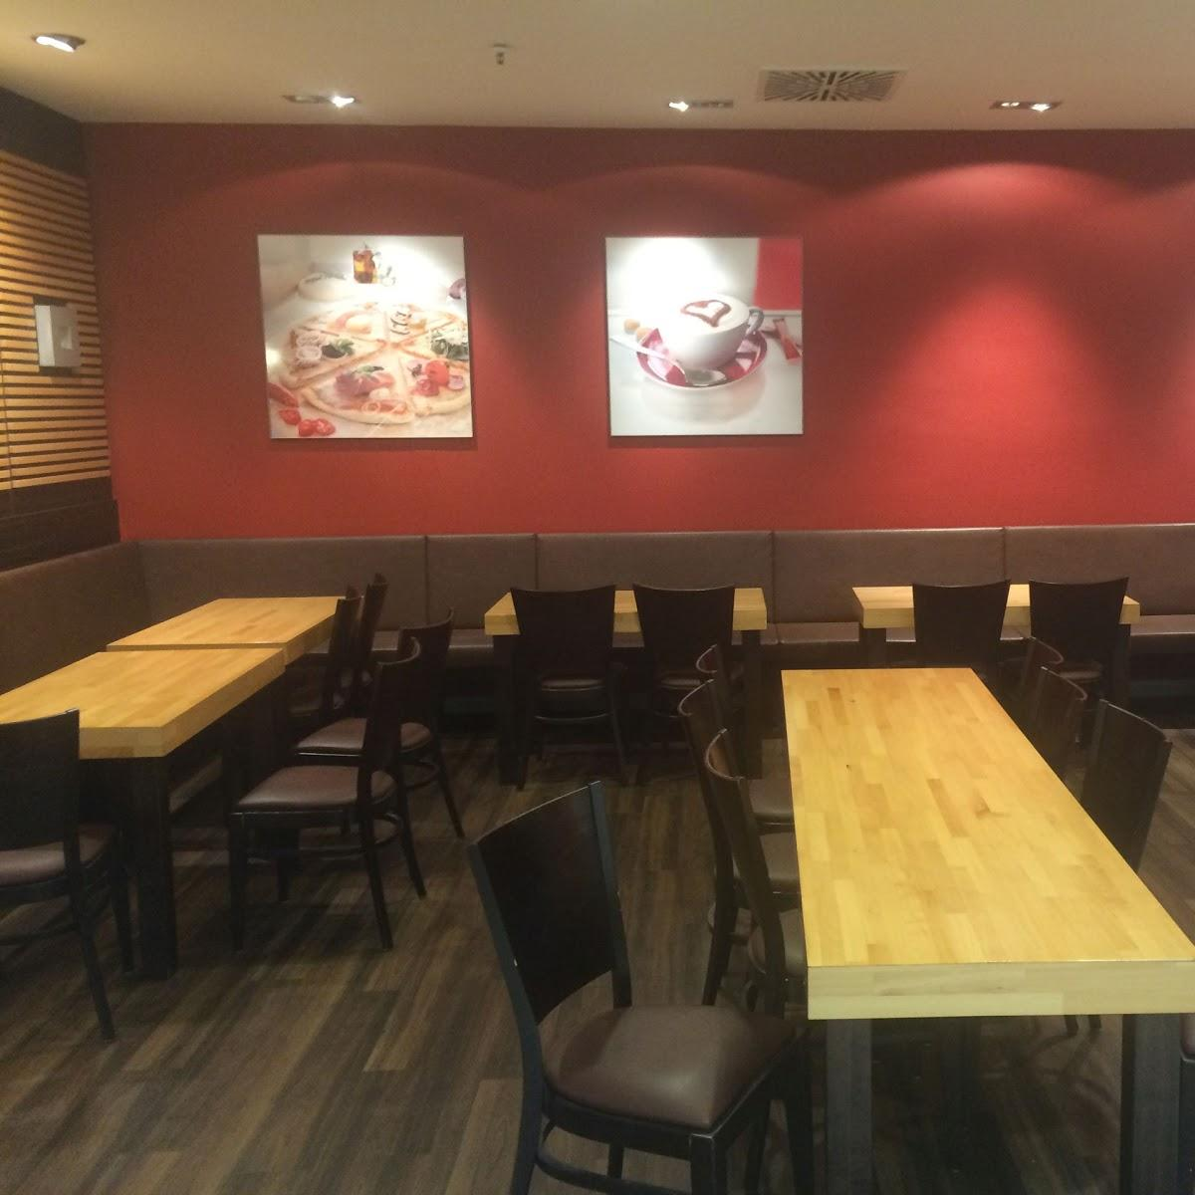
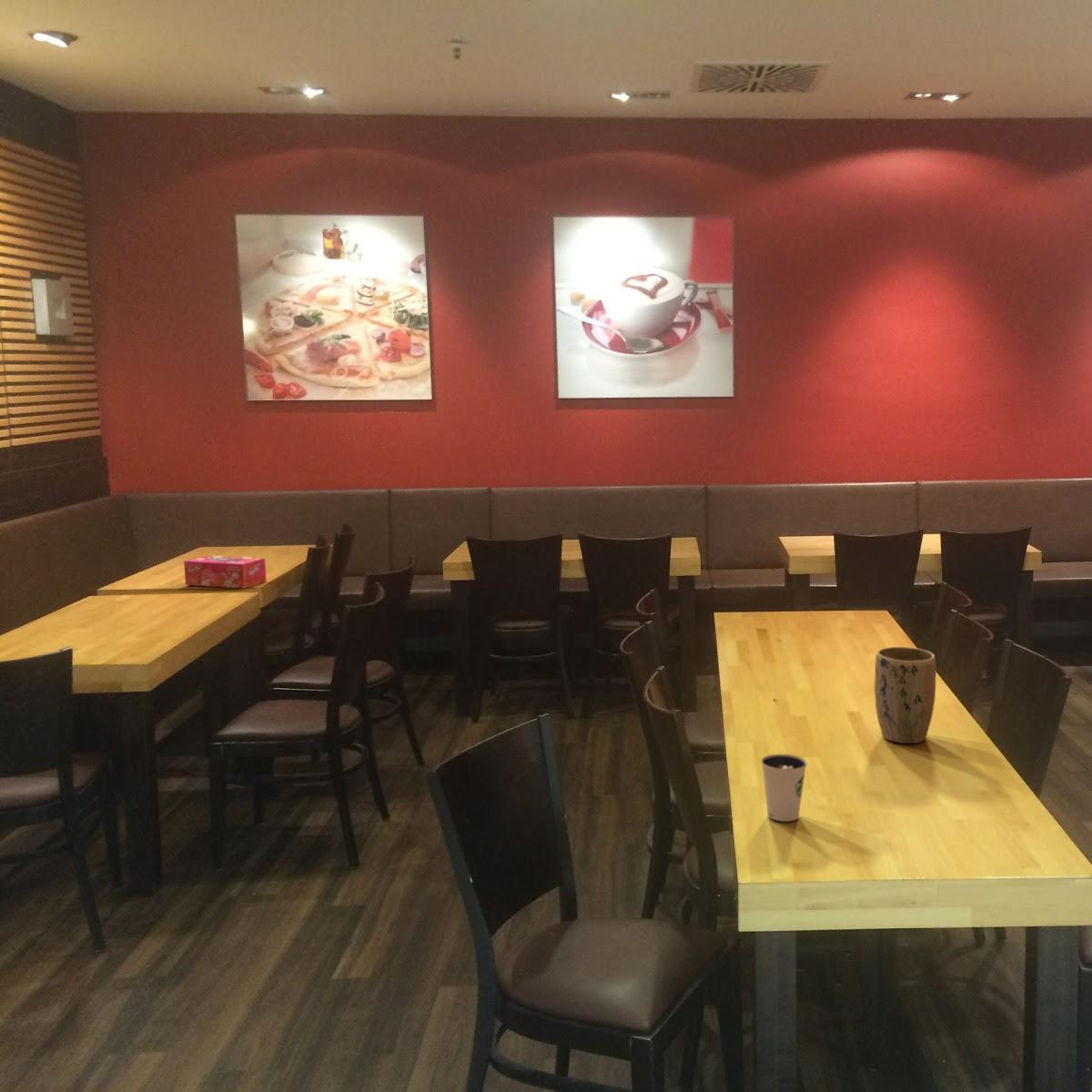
+ tissue box (225, 571)
+ plant pot (905, 695)
+ dixie cup (783, 789)
